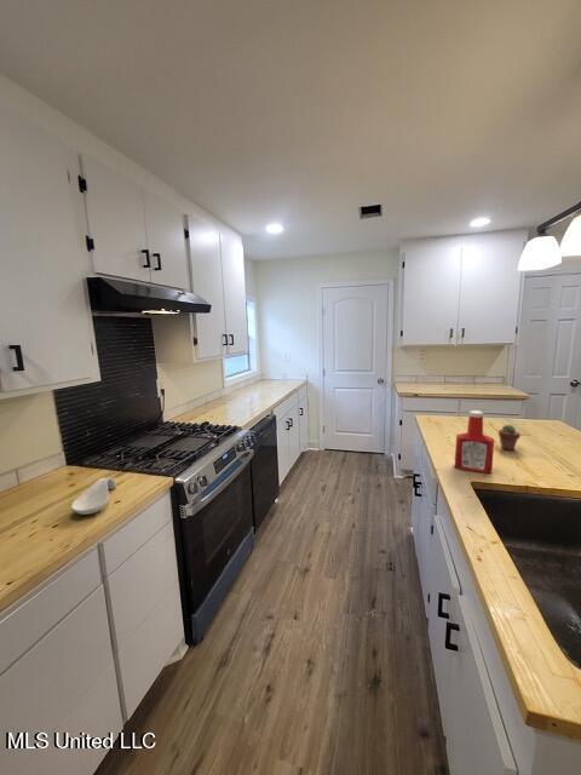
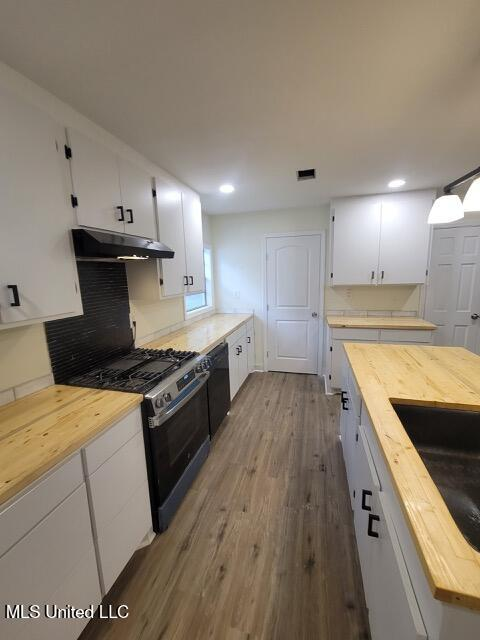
- spoon rest (97, 493)
- potted succulent (508, 436)
- soap bottle (474, 440)
